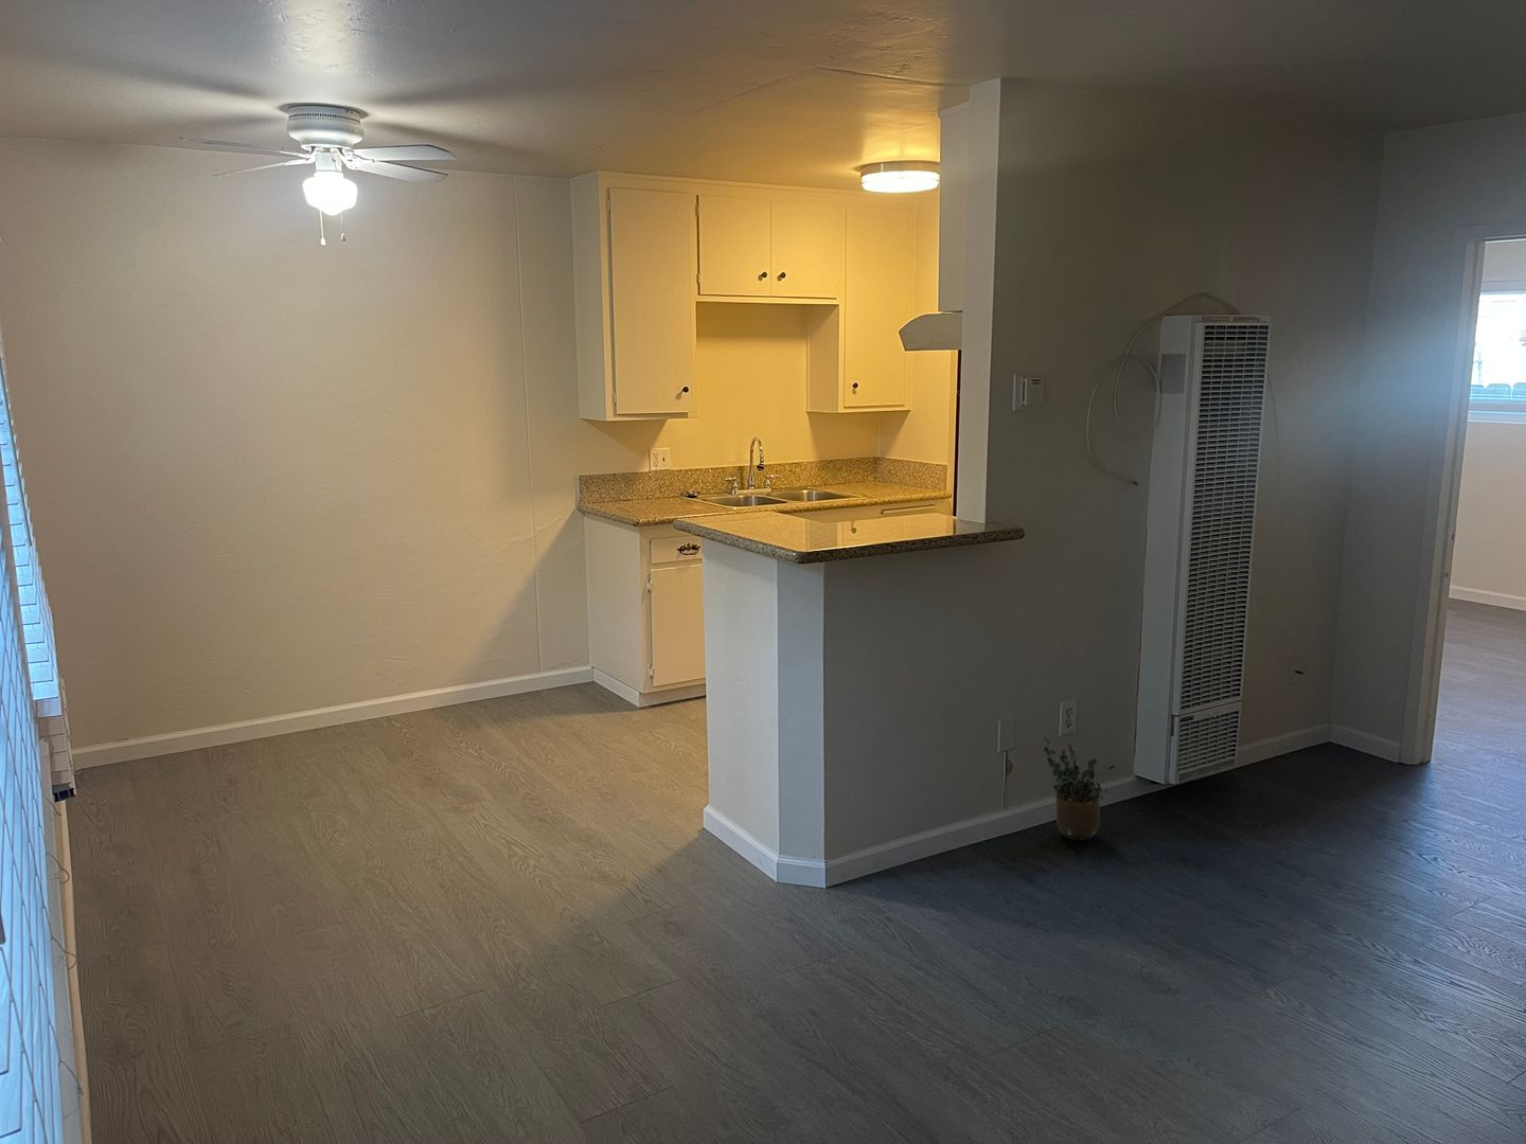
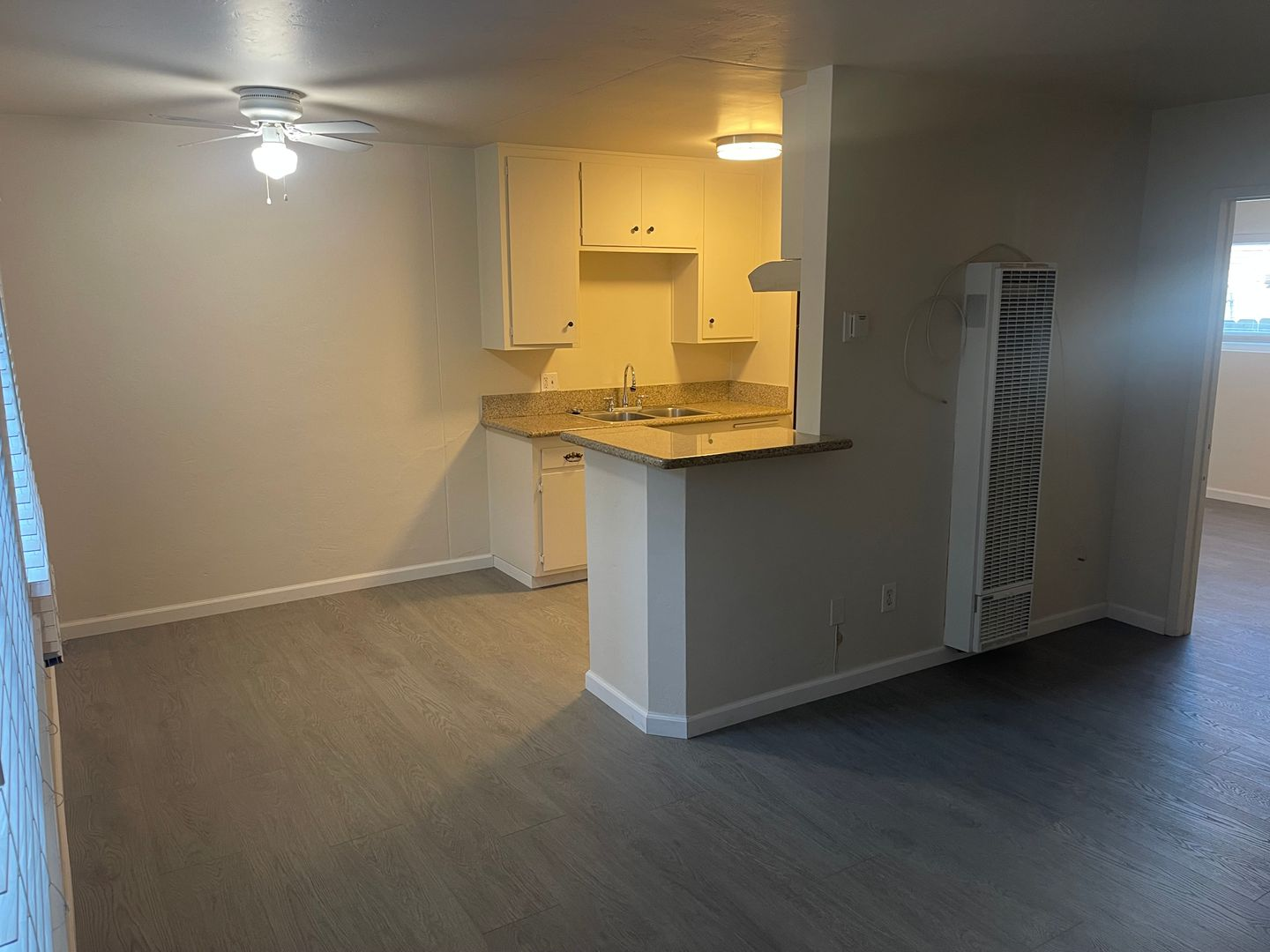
- potted plant (1072, 785)
